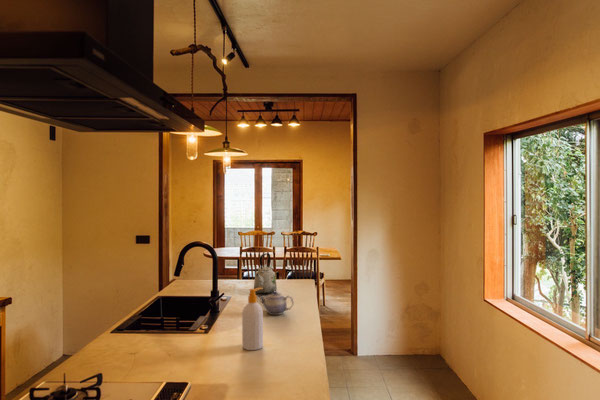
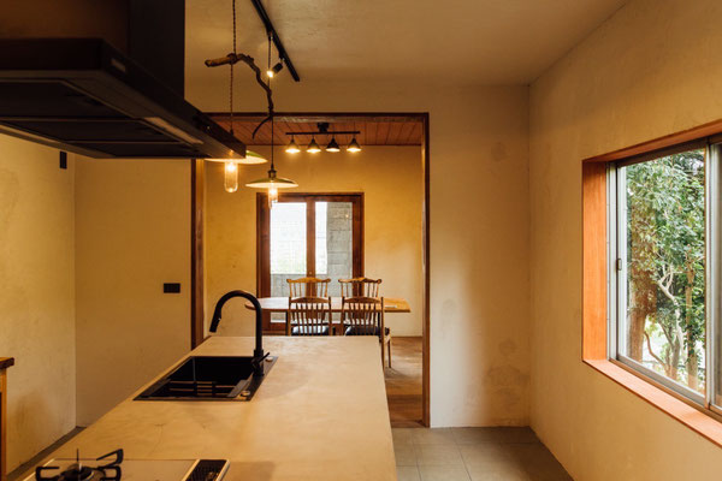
- teapot (275, 302)
- soap bottle (253, 317)
- kettle (263, 273)
